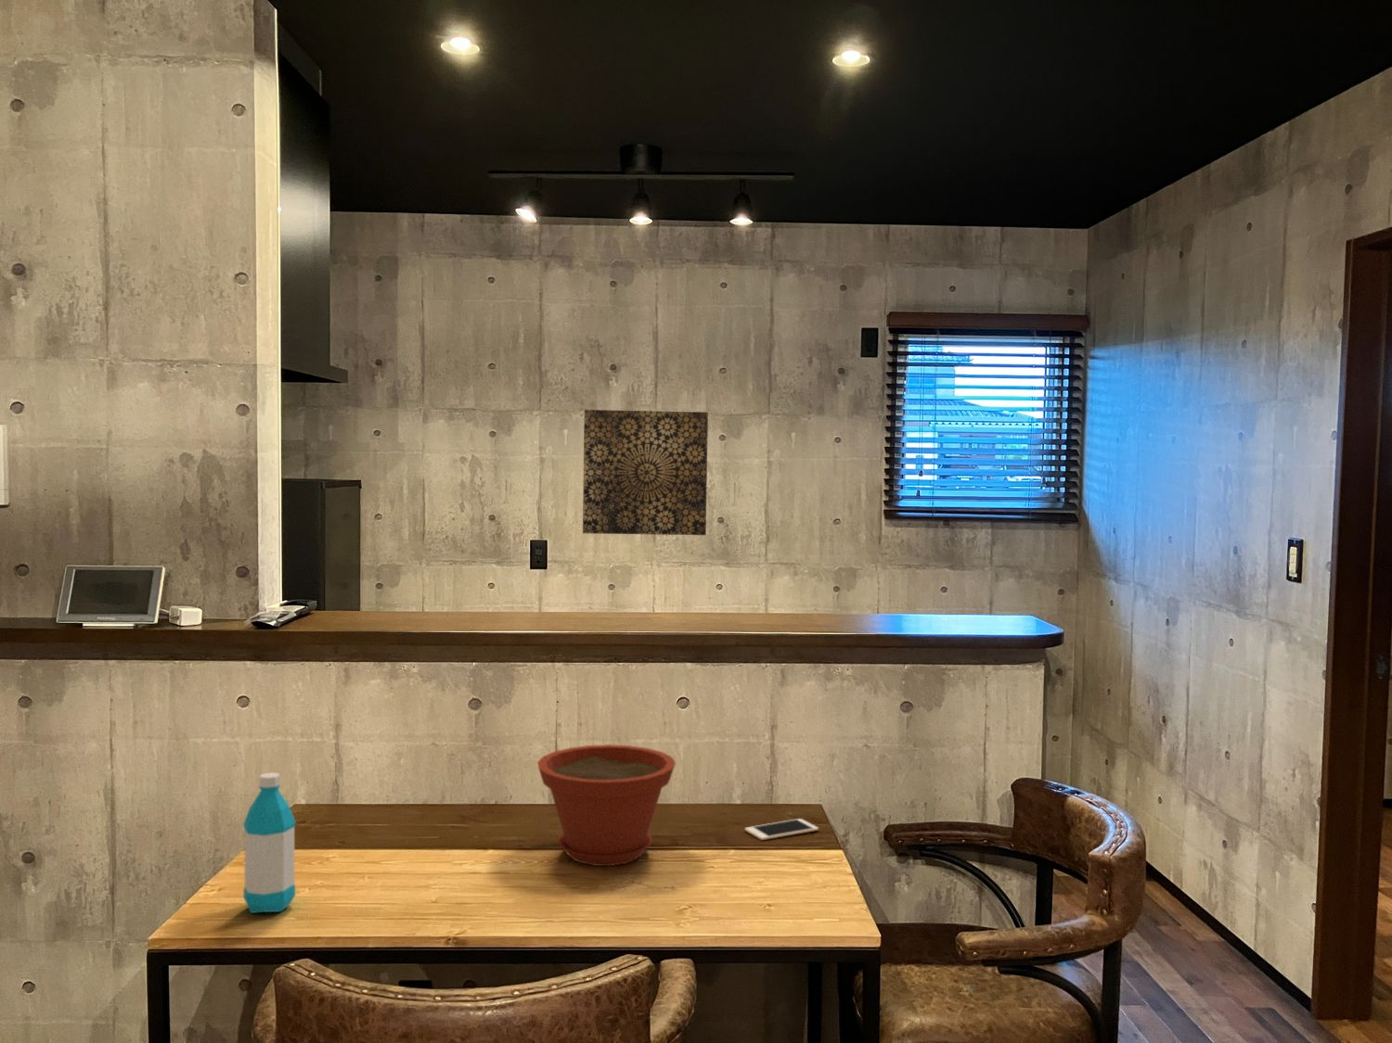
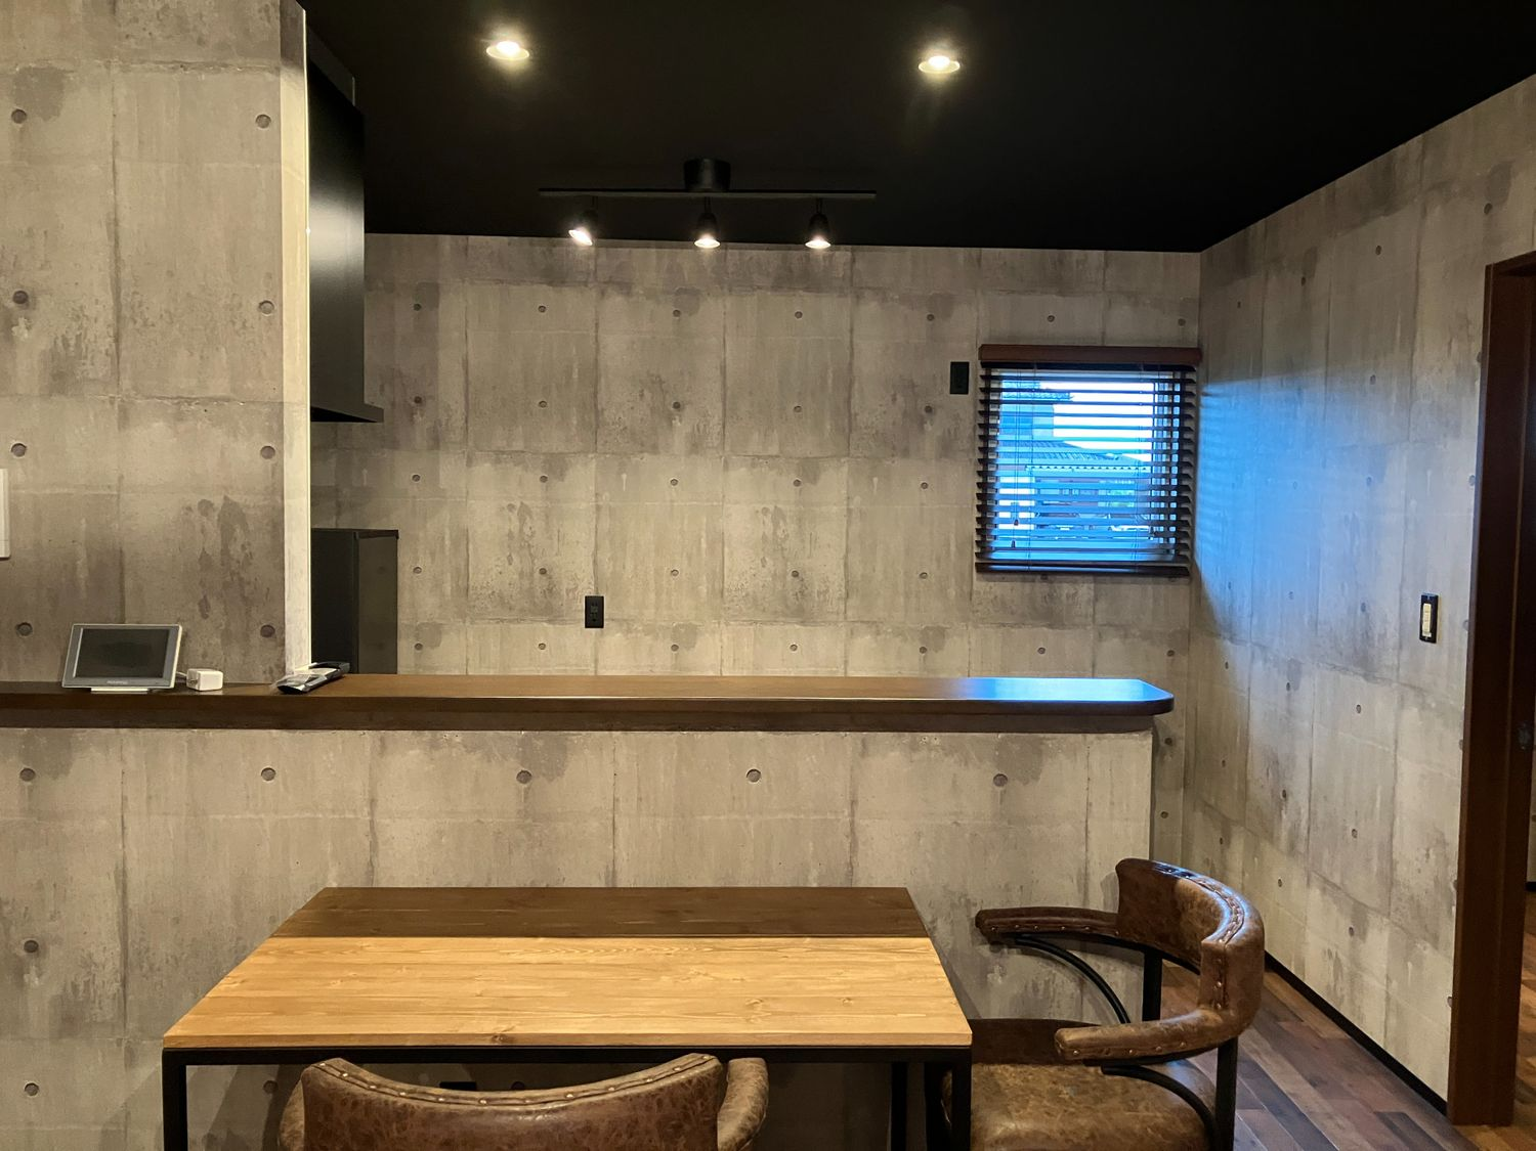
- water bottle (270, 841)
- wall art (644, 473)
- plant pot (606, 806)
- cell phone (781, 829)
